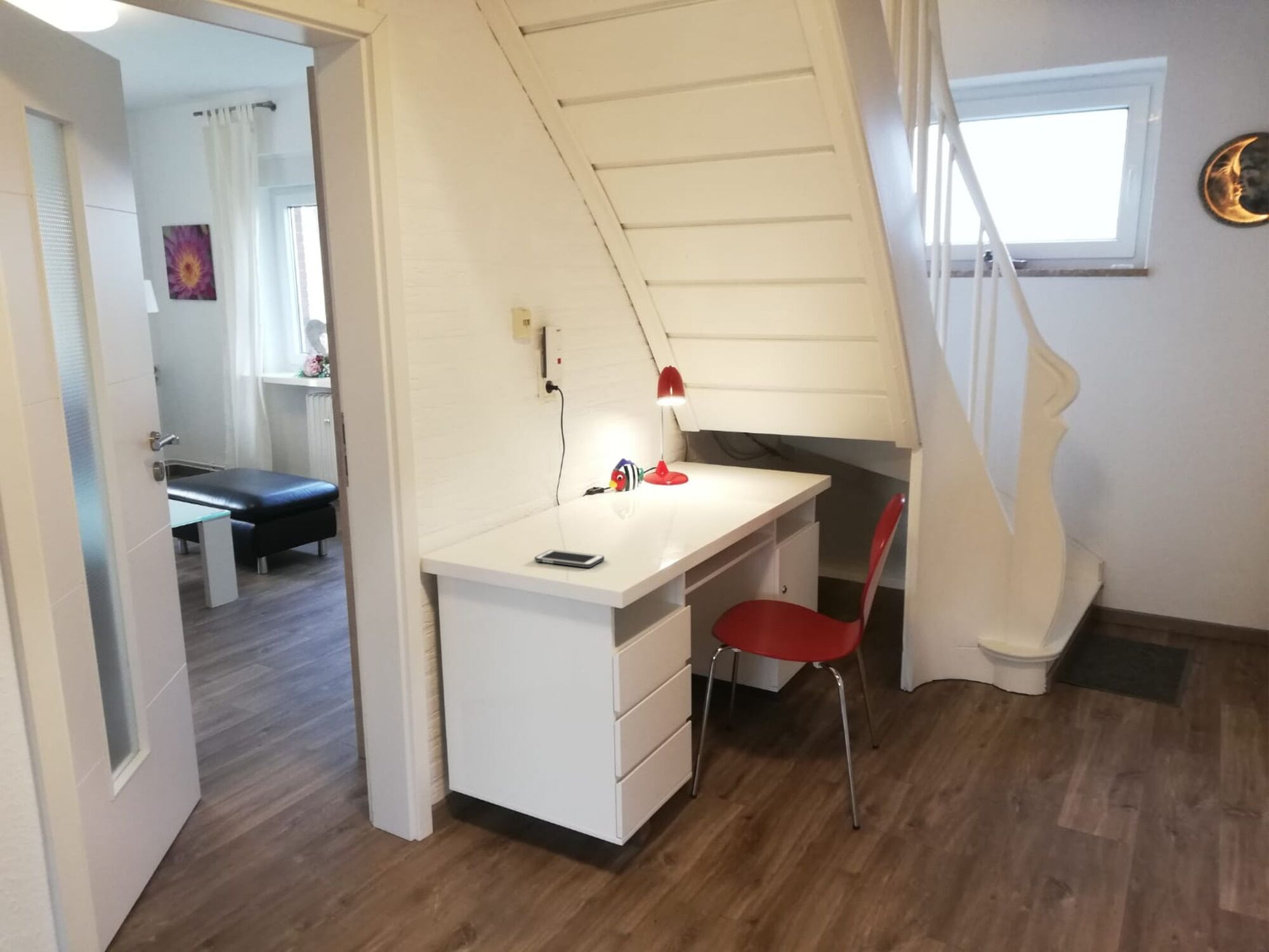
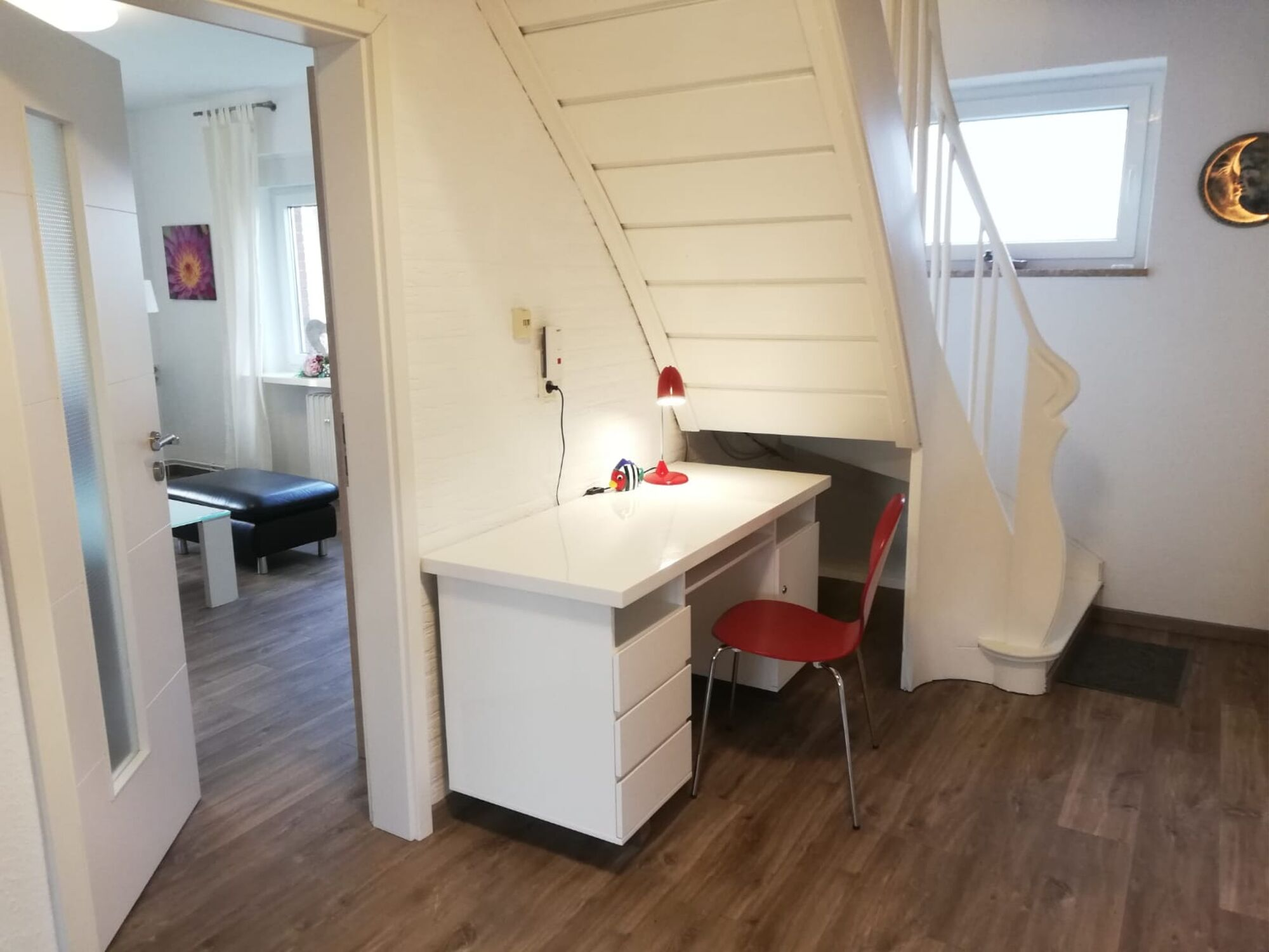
- cell phone (569, 558)
